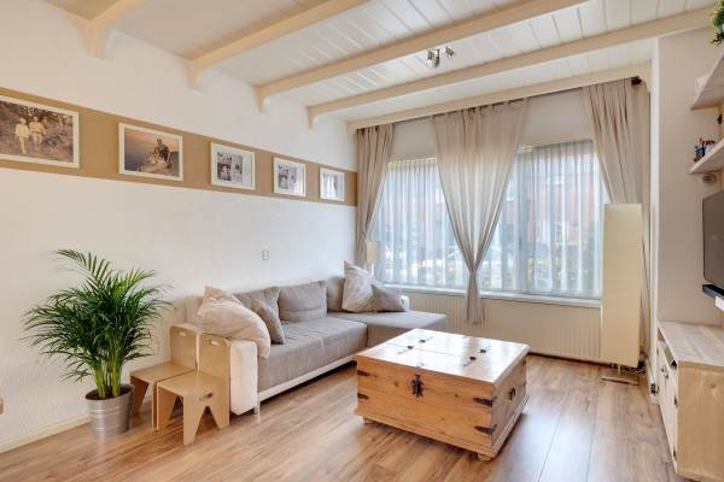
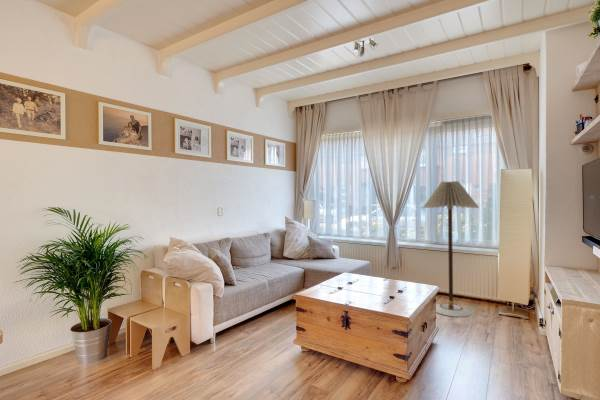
+ floor lamp (450, 245)
